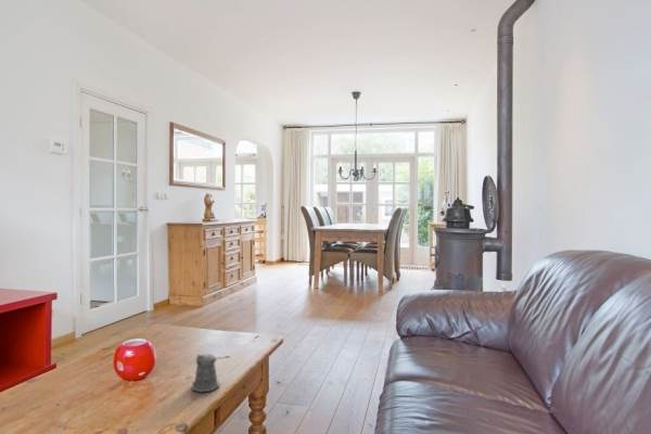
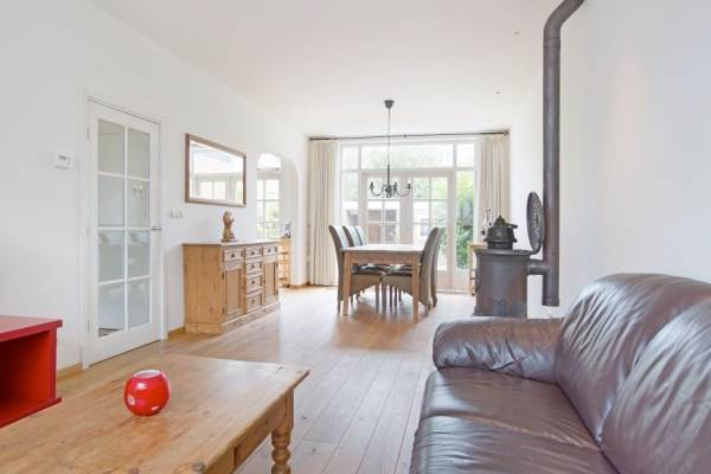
- pepper shaker (208, 369)
